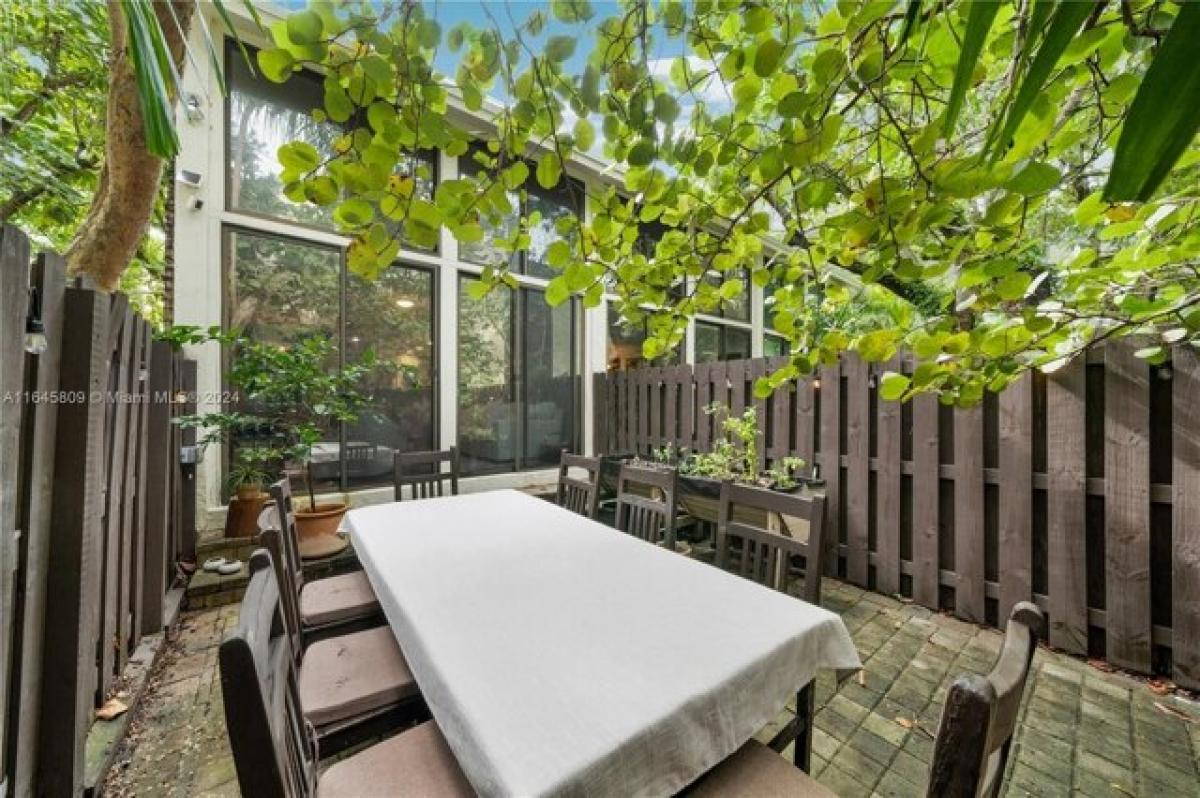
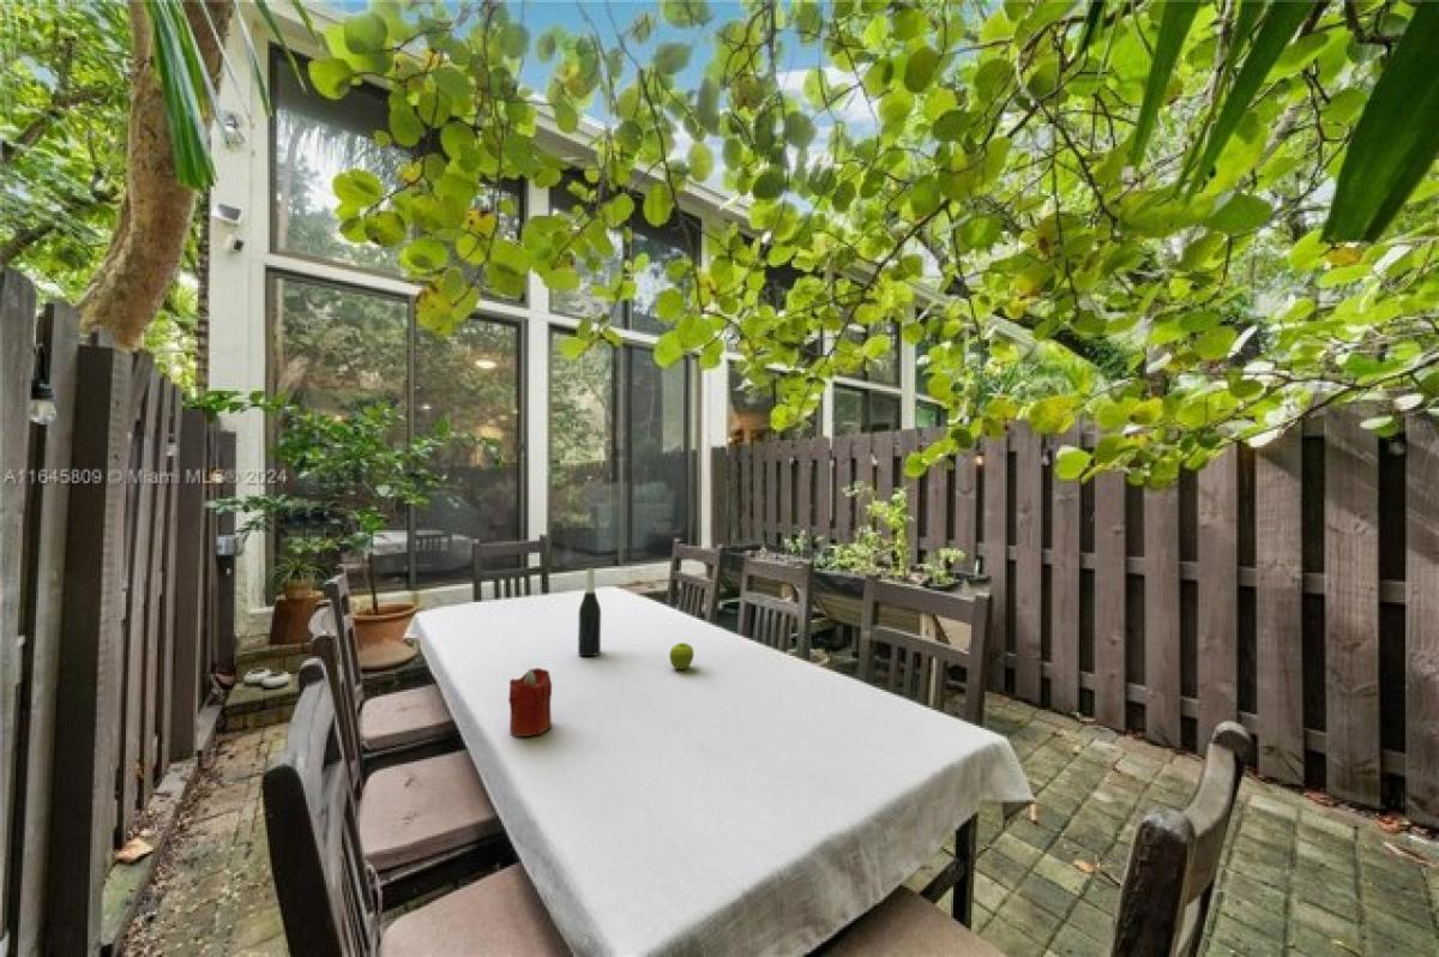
+ wine bottle (589, 610)
+ fruit (681, 656)
+ candle (530, 698)
